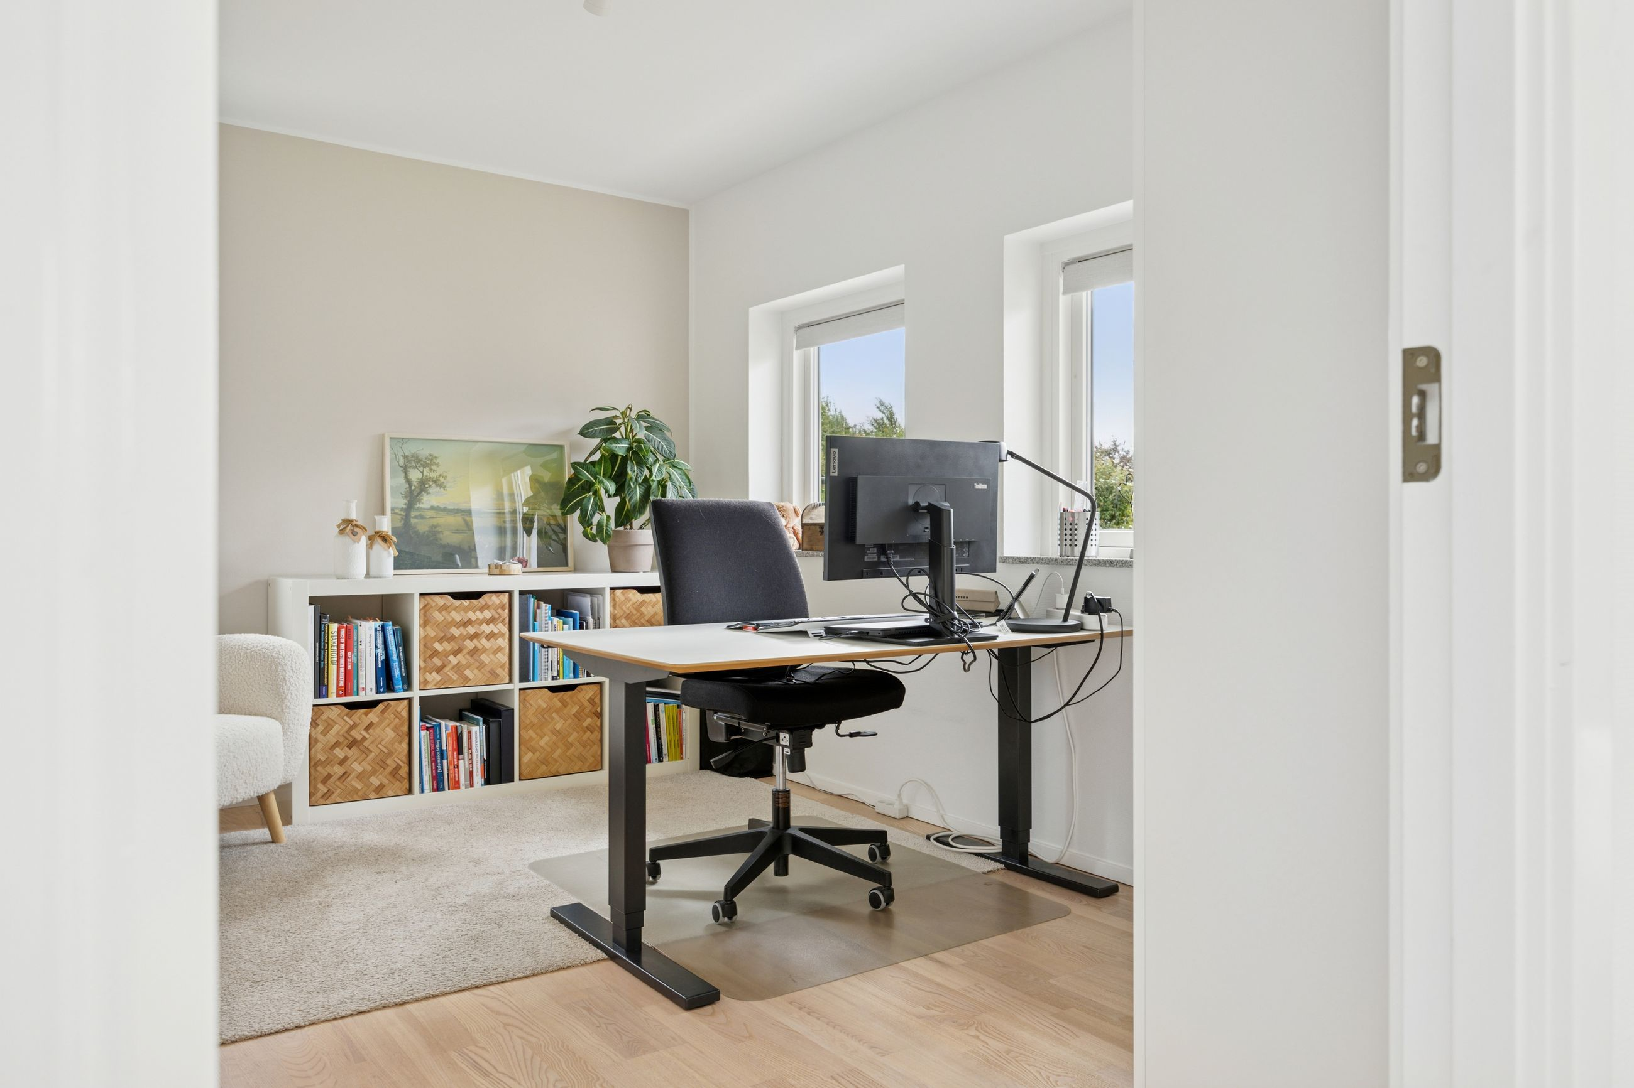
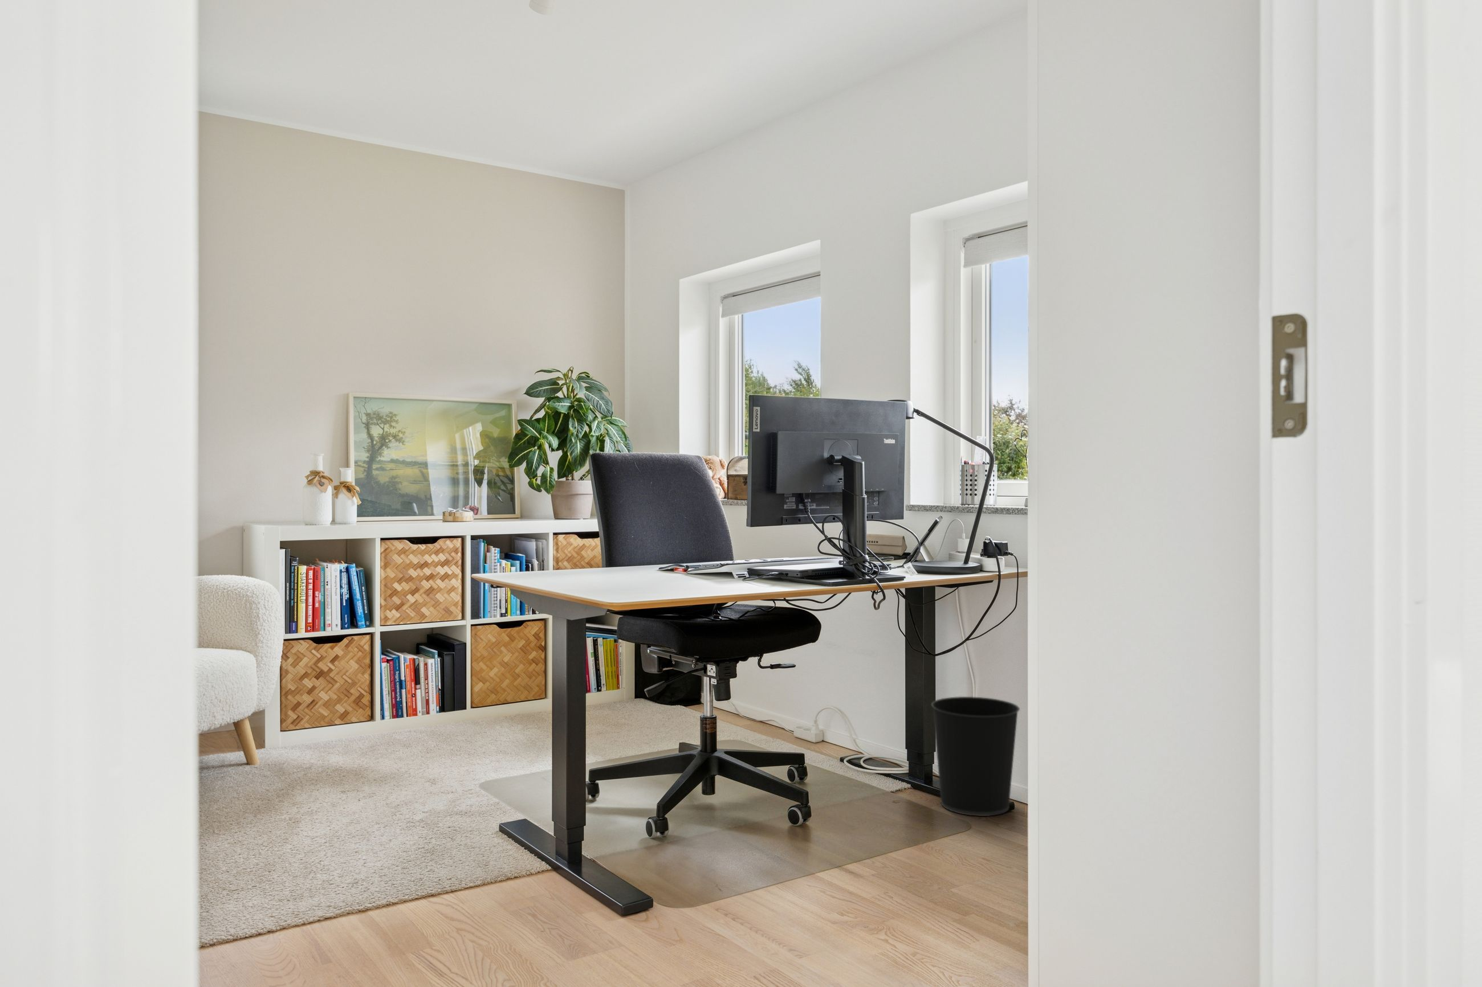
+ wastebasket (975, 756)
